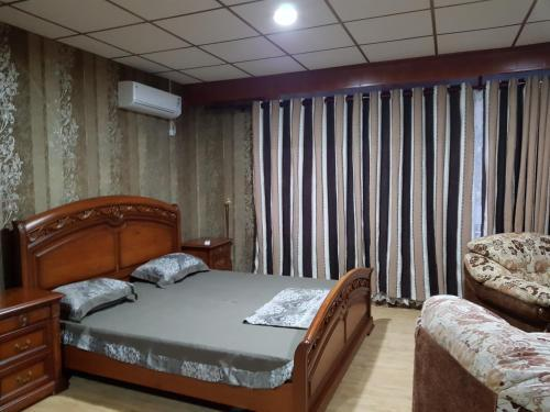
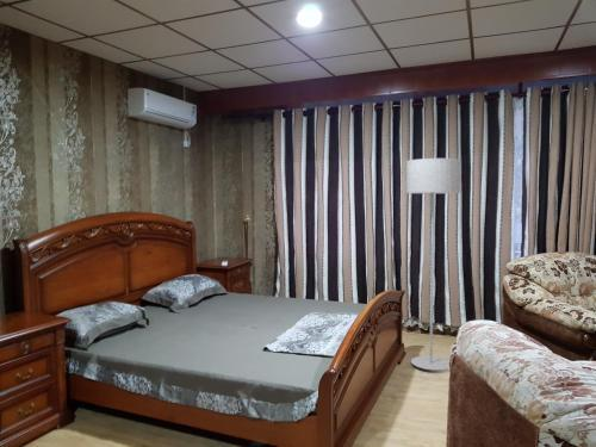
+ floor lamp (432, 263)
